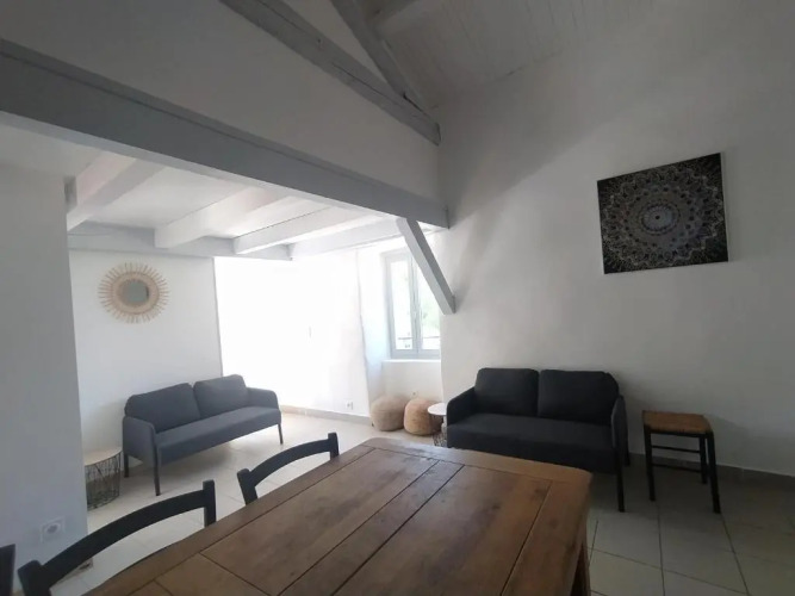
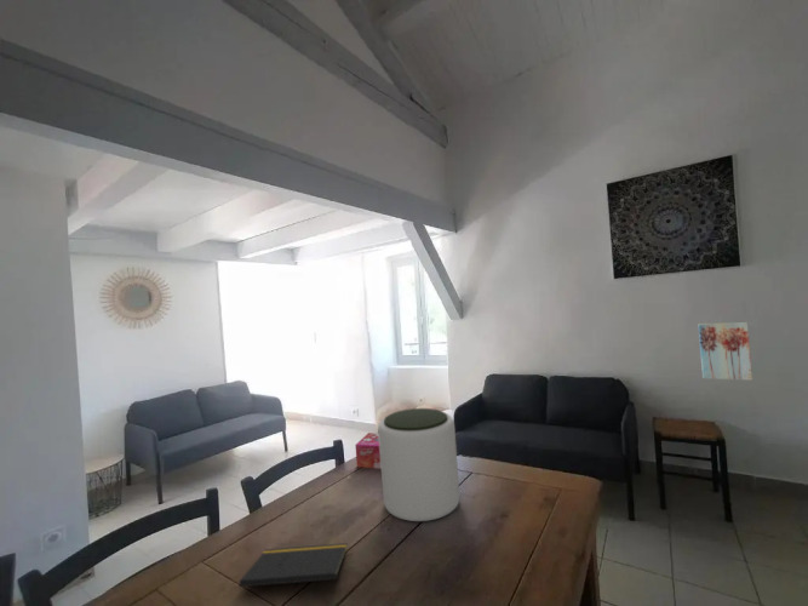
+ wall art (723, 350)
+ plant pot (418, 459)
+ tissue box (379, 450)
+ notepad (297, 562)
